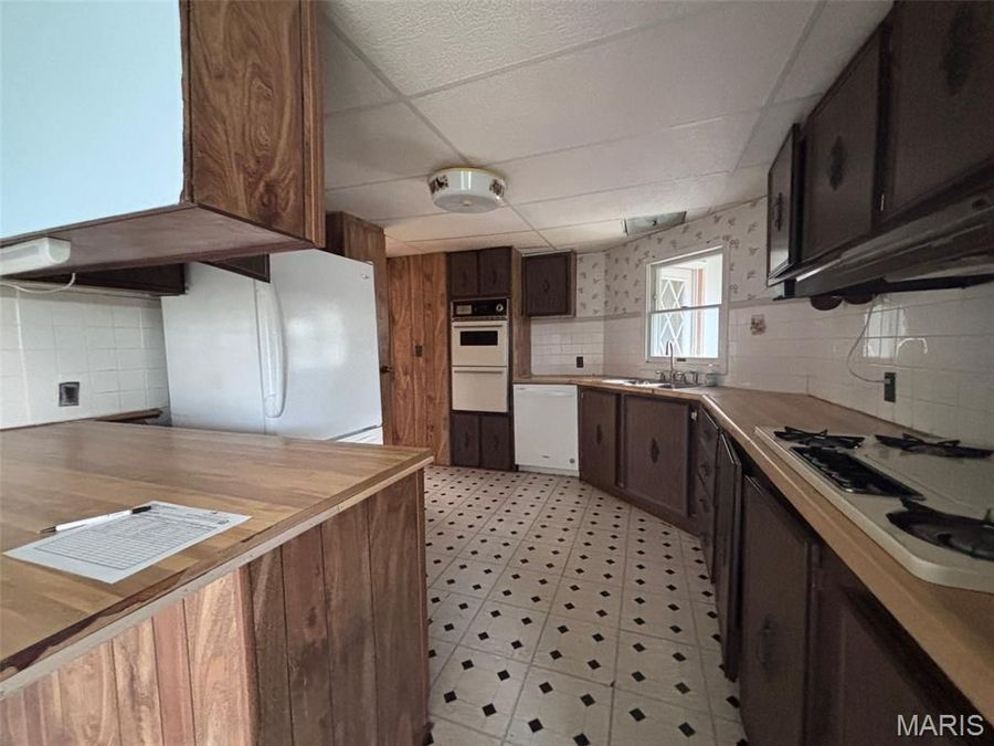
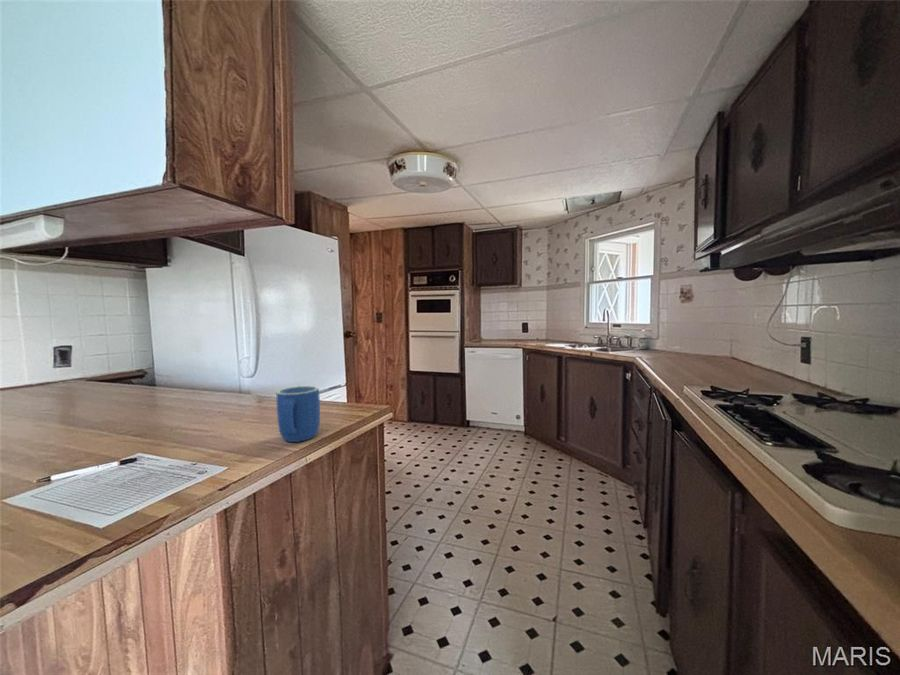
+ mug (297, 414)
